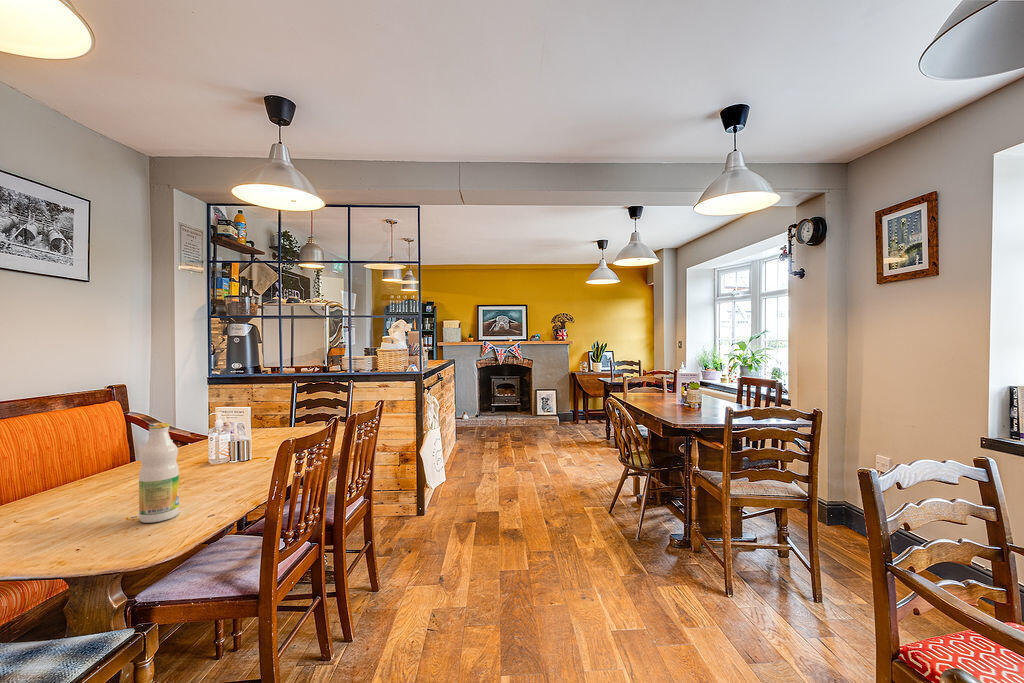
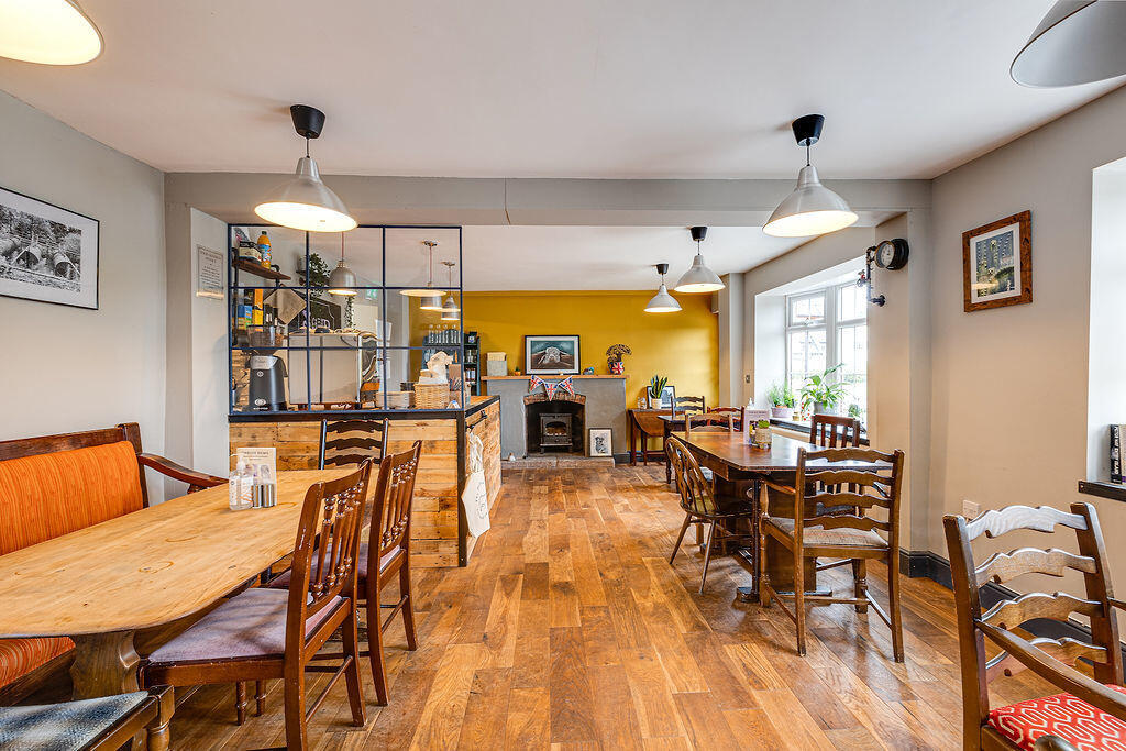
- bottle (159, 470)
